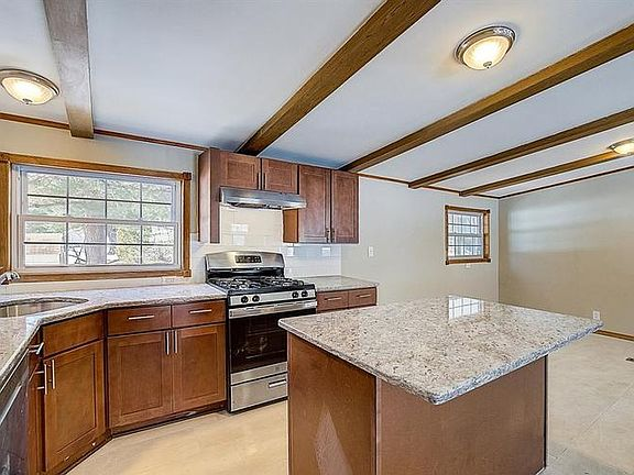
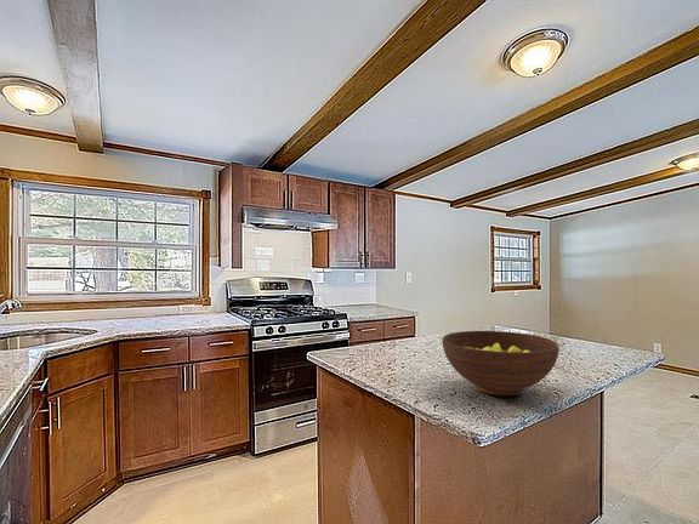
+ fruit bowl (498, 365)
